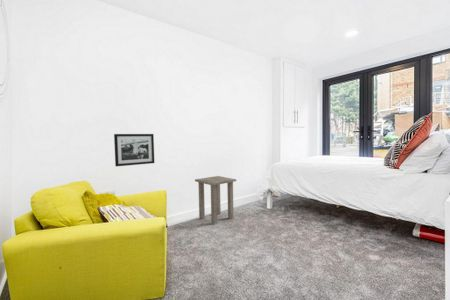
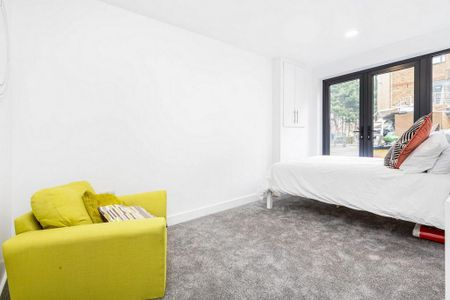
- picture frame (135, 149)
- side table (215, 198)
